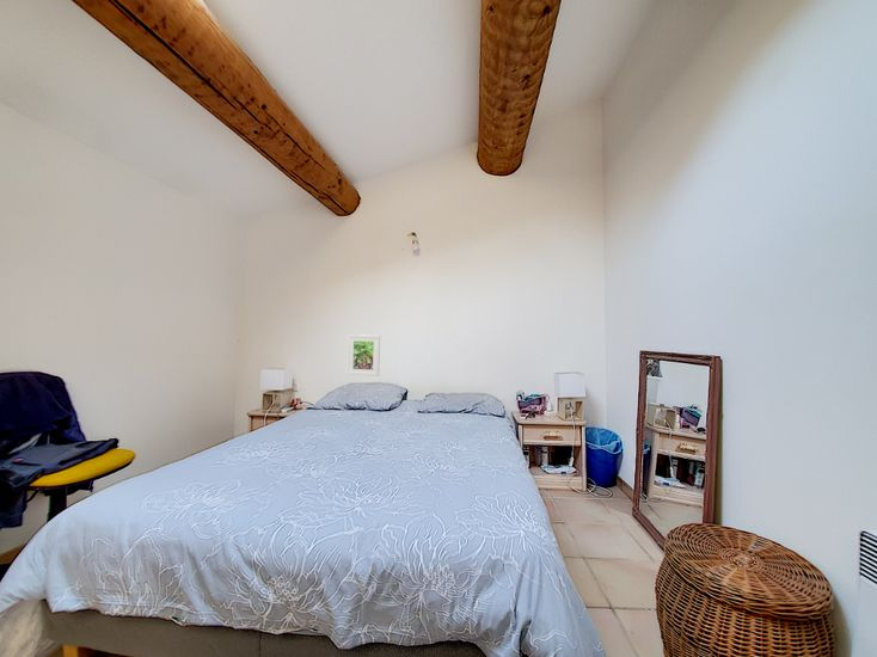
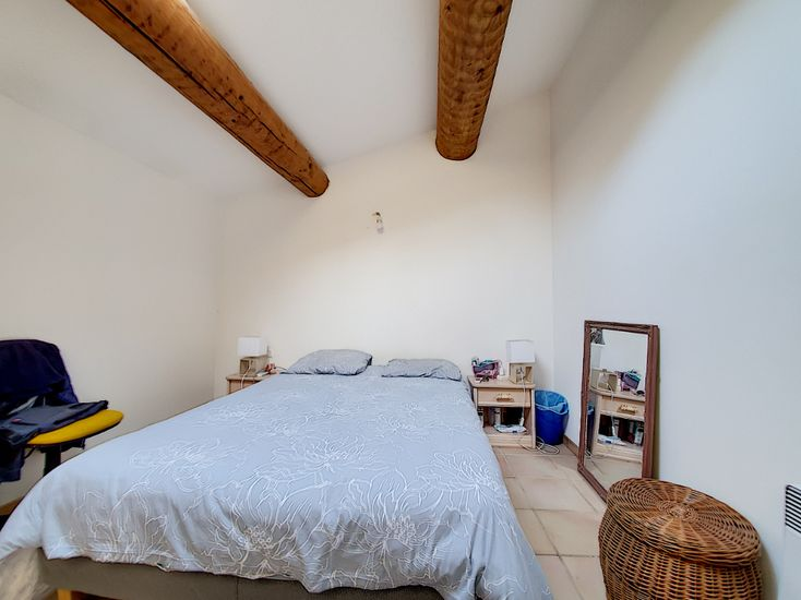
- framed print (363, 355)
